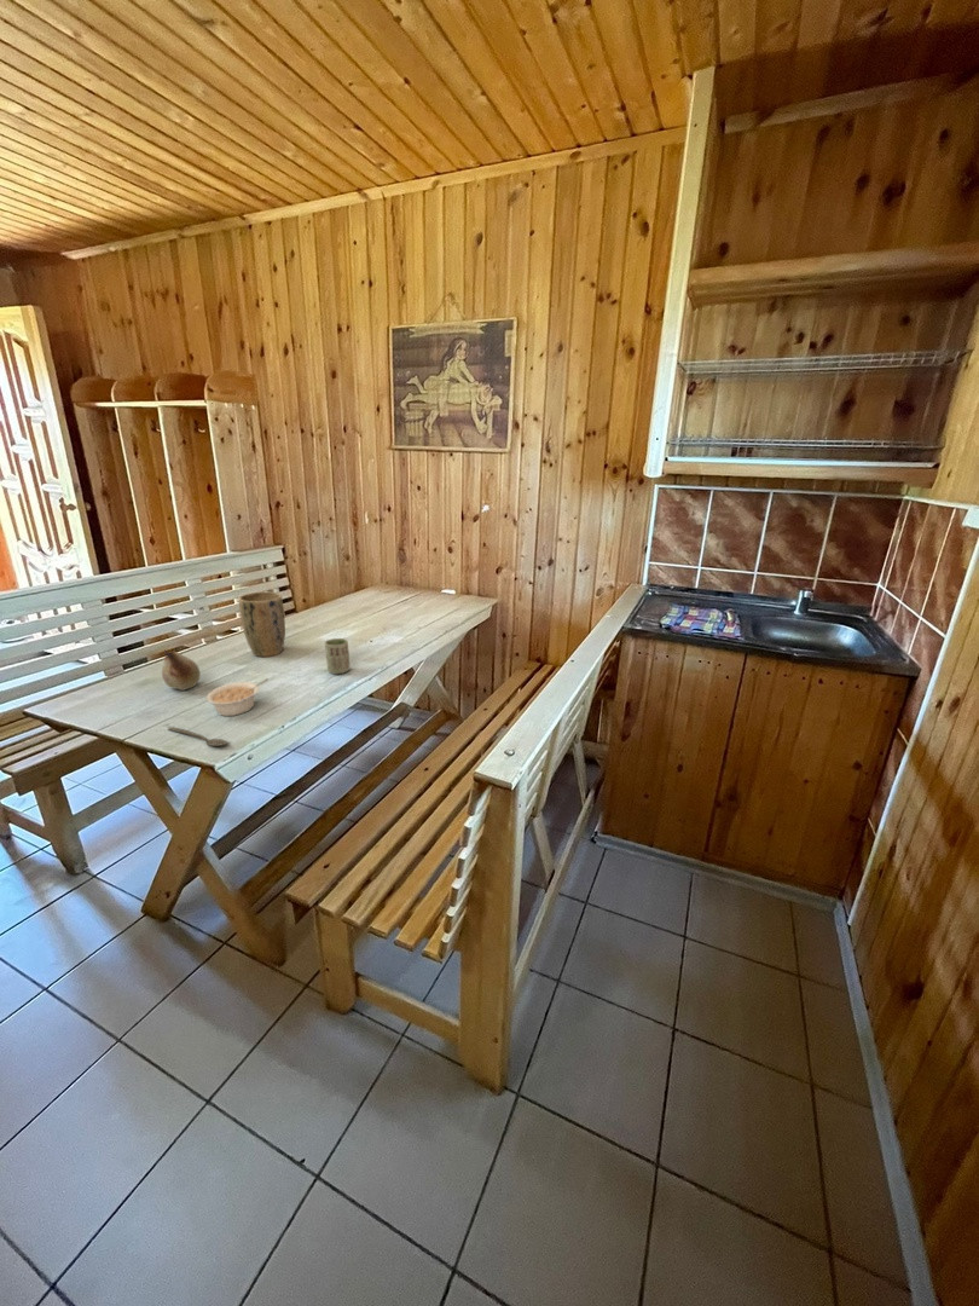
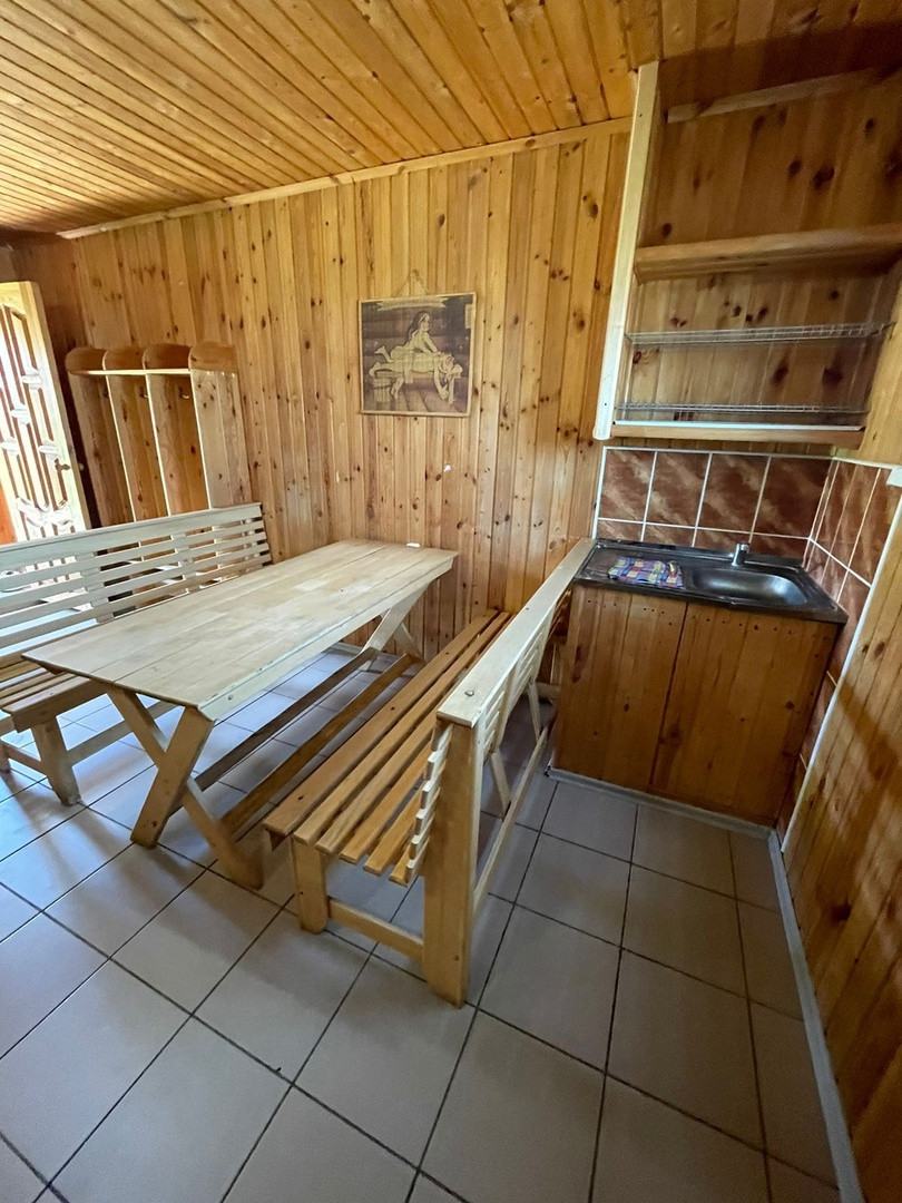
- fruit (180, 668)
- cup (337, 655)
- spoon (196, 735)
- legume (236, 698)
- plant pot (263, 624)
